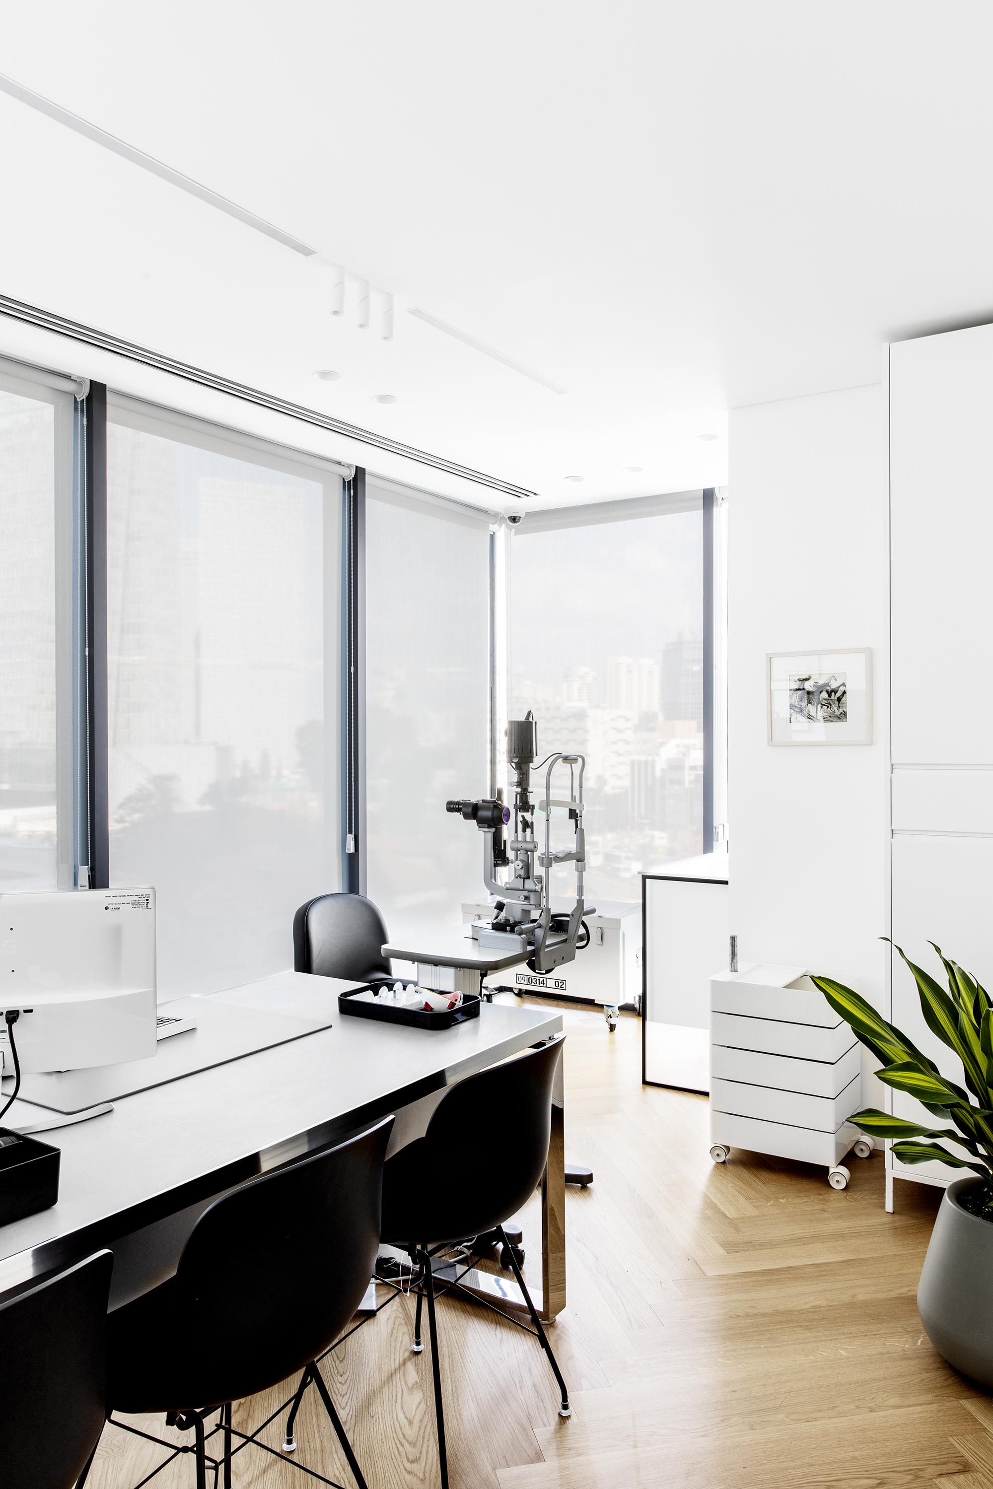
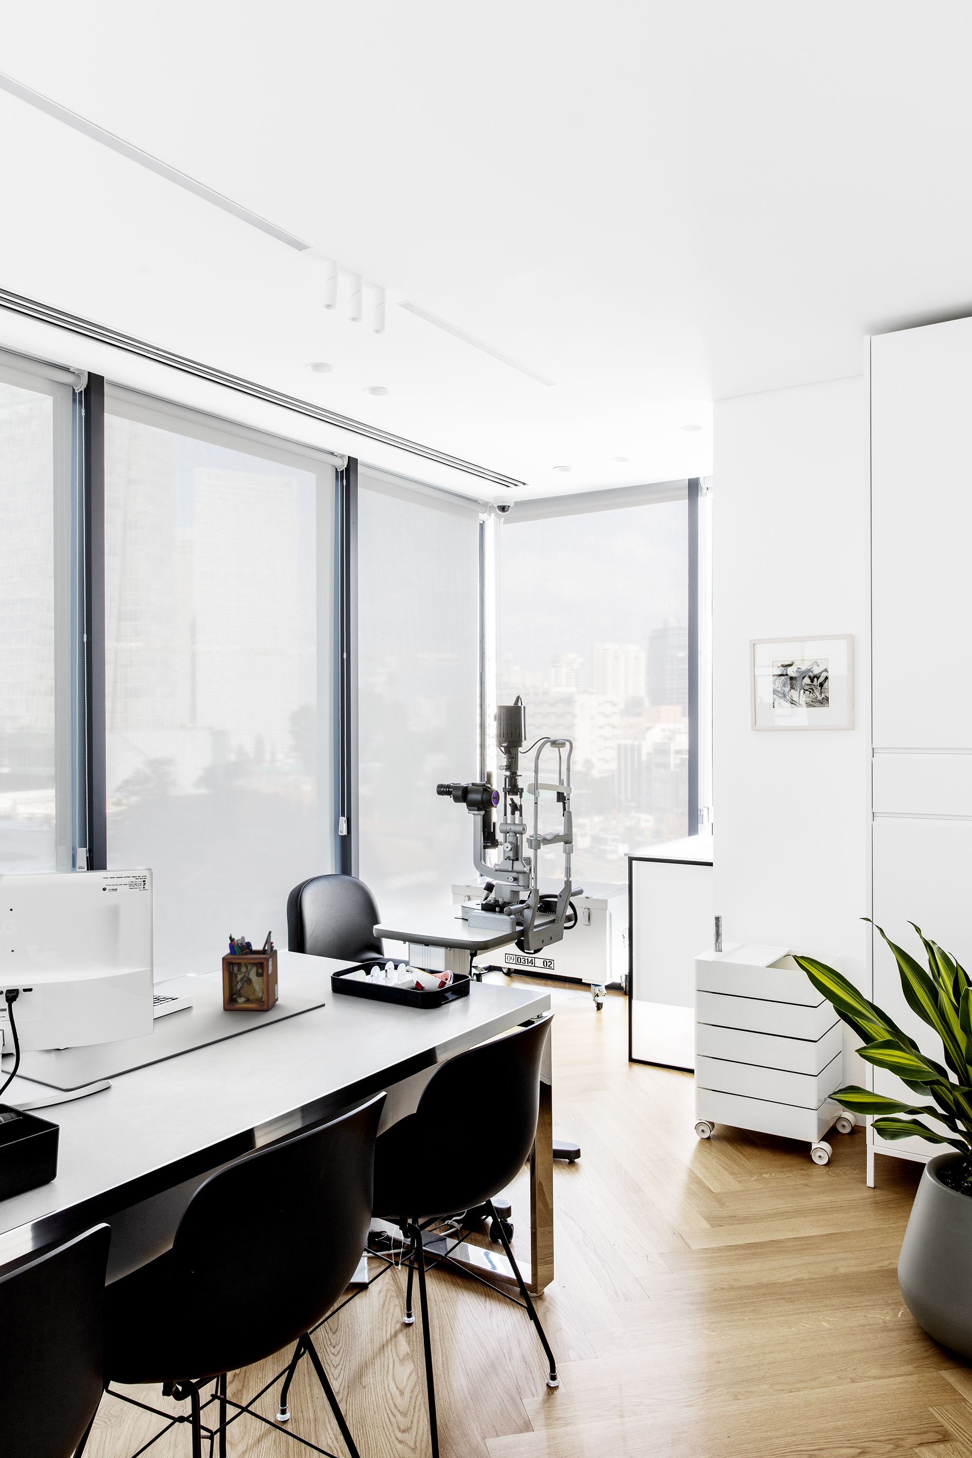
+ desk organizer (251, 969)
